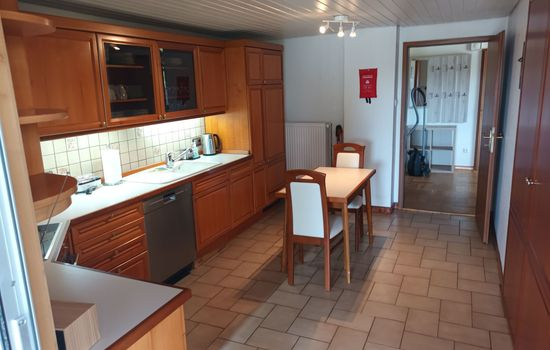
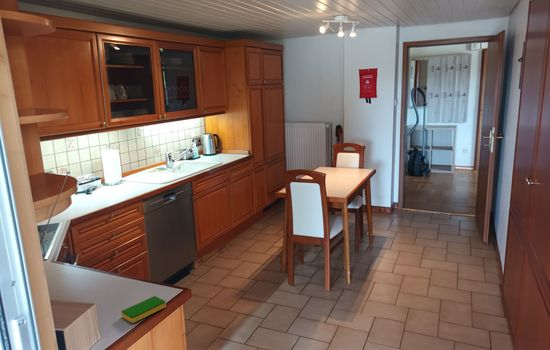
+ dish sponge (144, 308)
